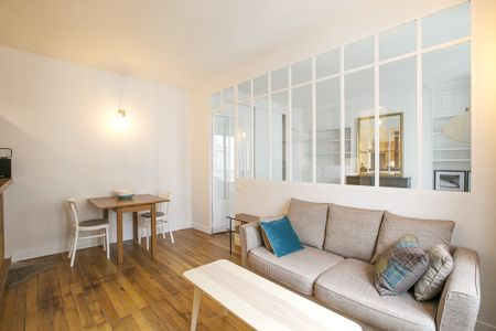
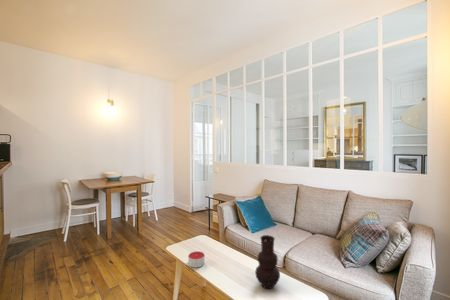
+ candle (196, 258)
+ vase (267, 261)
